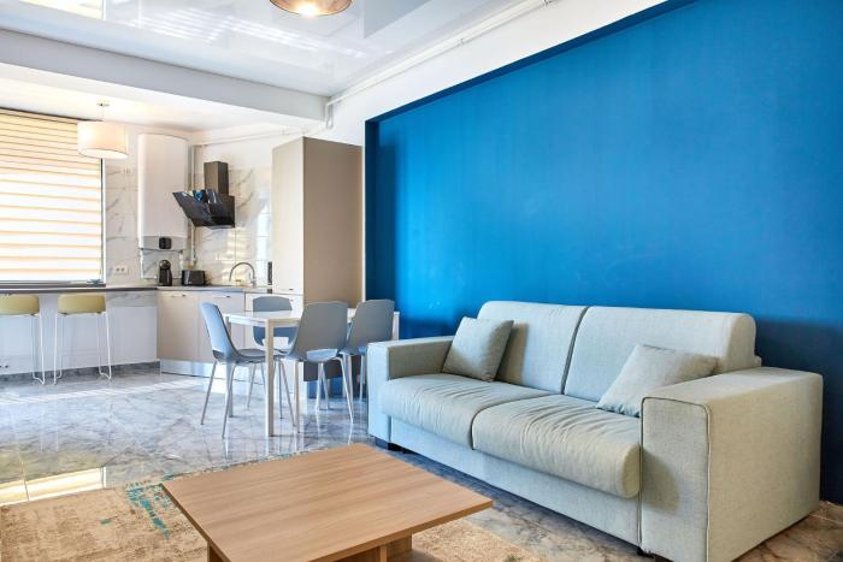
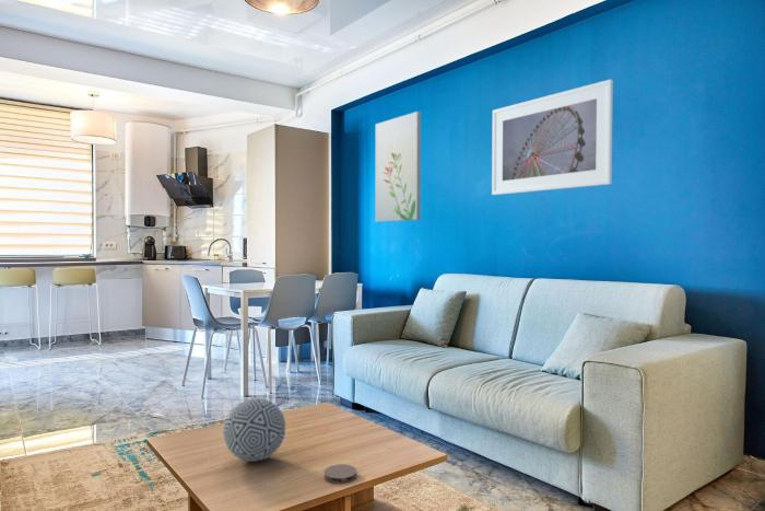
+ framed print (545, 143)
+ wall art (397, 170)
+ decorative ball (255, 429)
+ coaster (340, 473)
